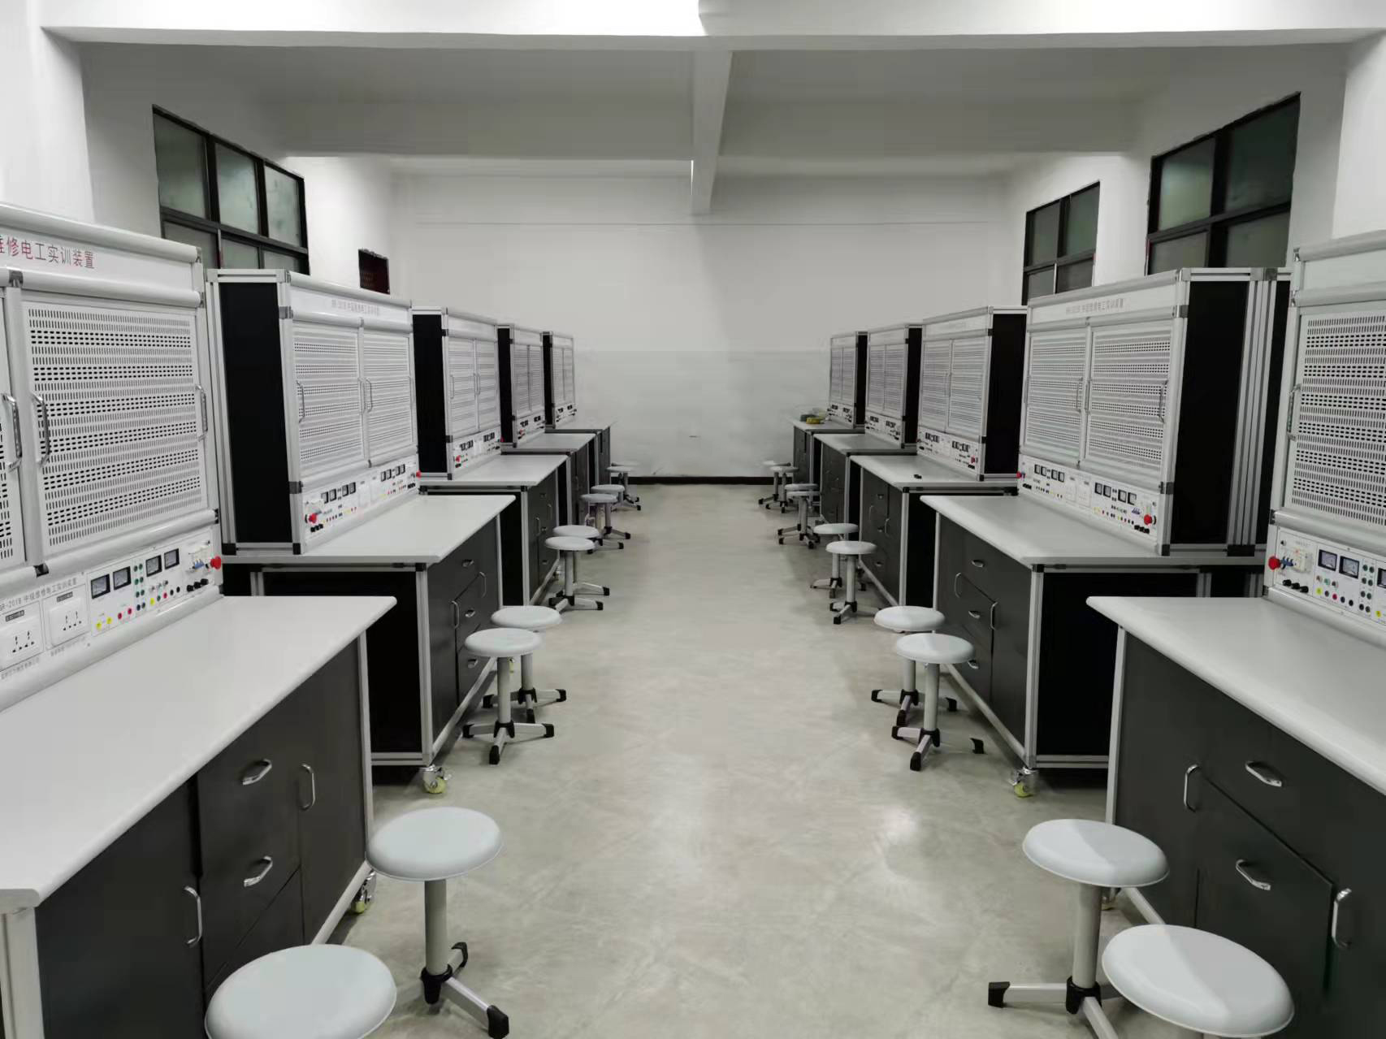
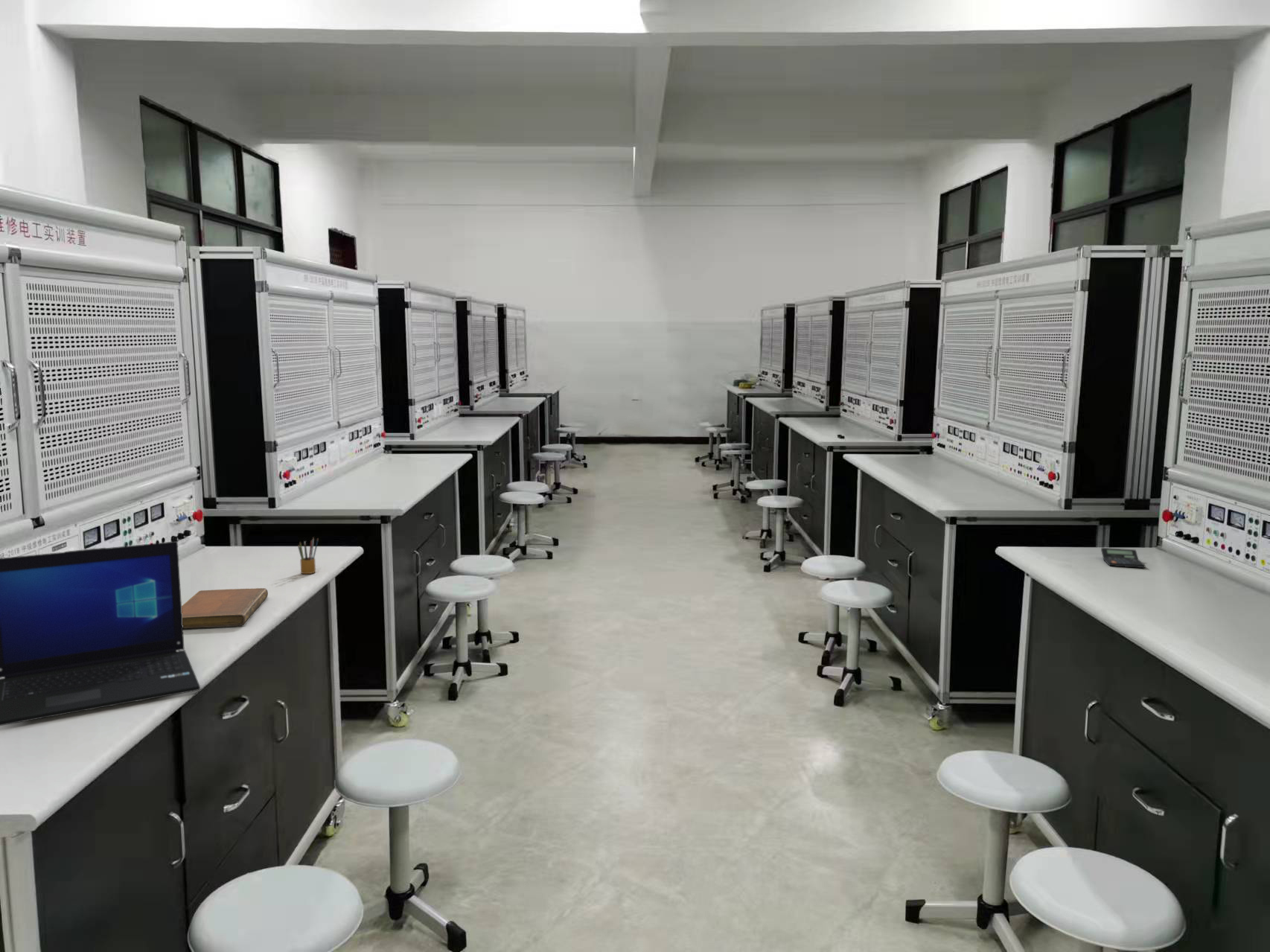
+ calculator (1123, 558)
+ pencil box (307, 555)
+ notebook (221, 607)
+ laptop (92, 625)
